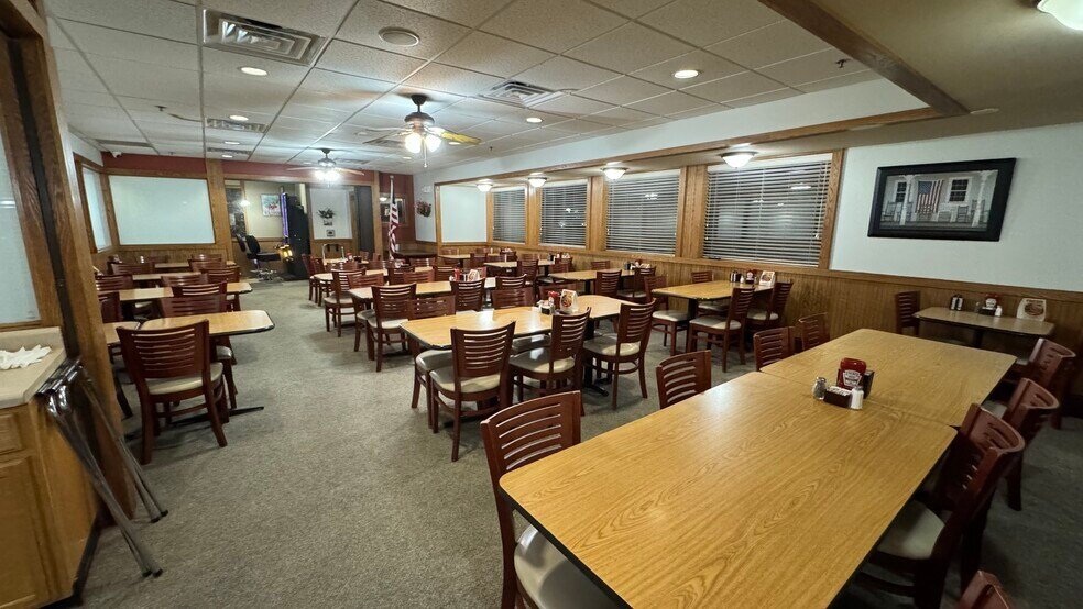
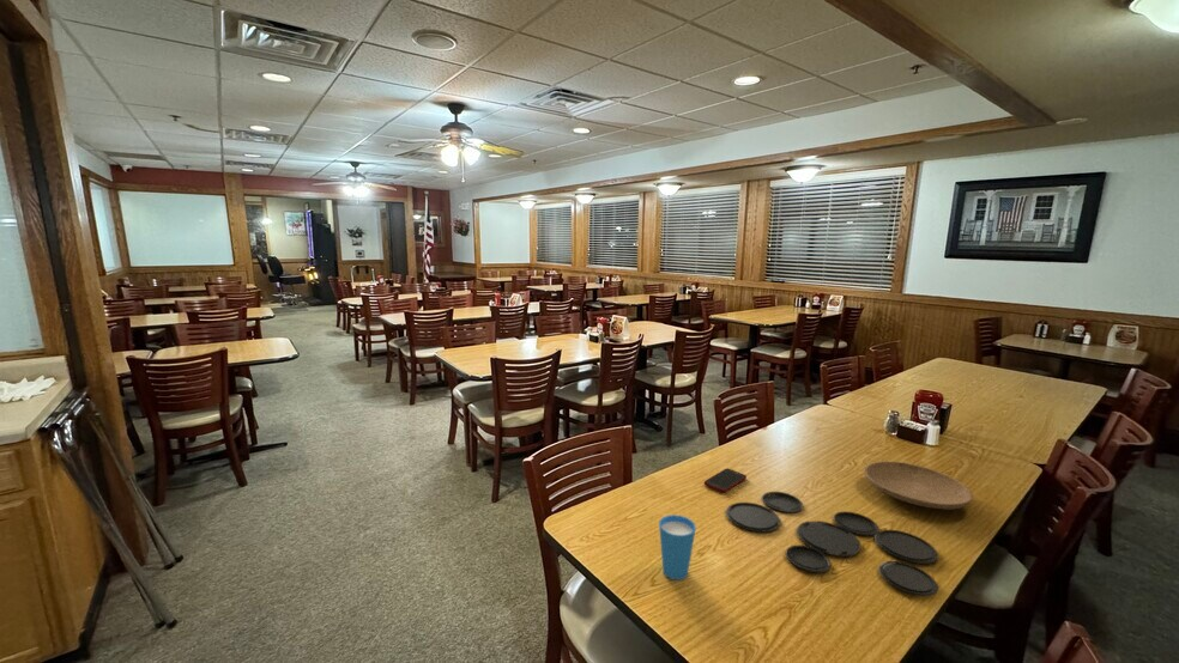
+ cup (676, 548)
+ plate (914, 487)
+ plate (826, 535)
+ cell phone (725, 480)
